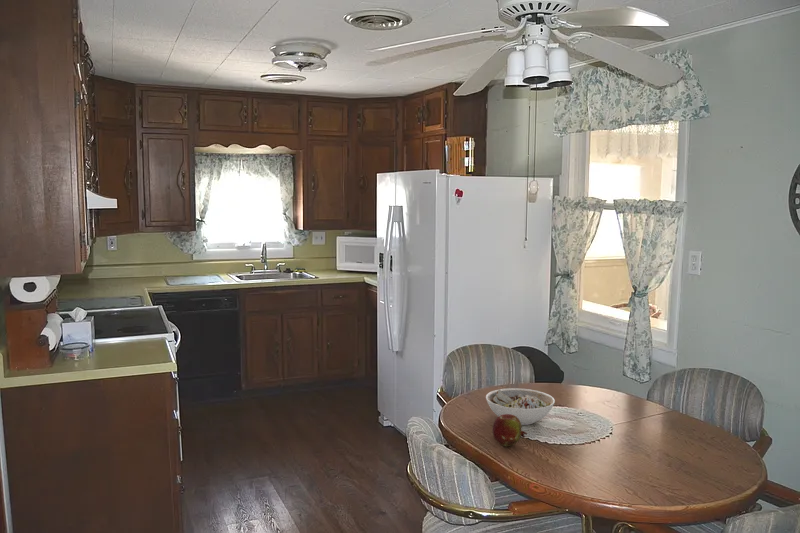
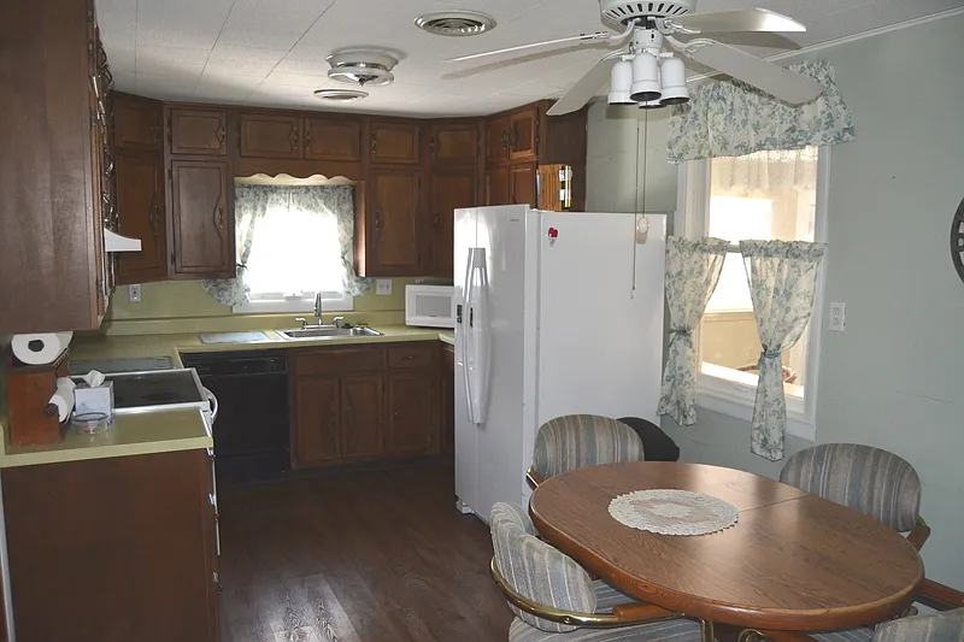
- bowl (519, 405)
- fruit (509, 430)
